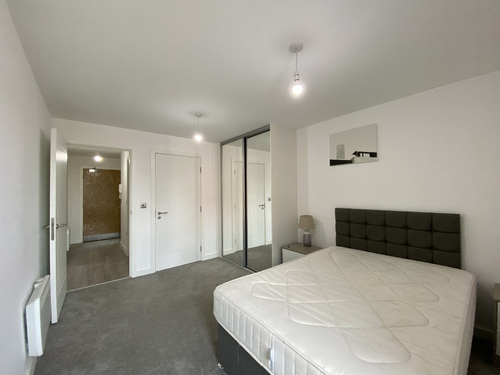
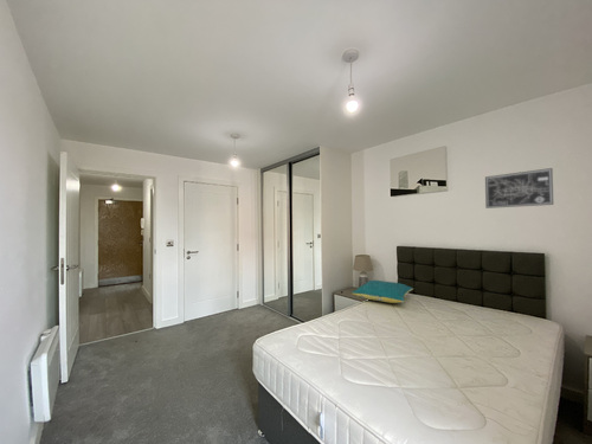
+ wall art (516, 189)
+ pillow (382, 290)
